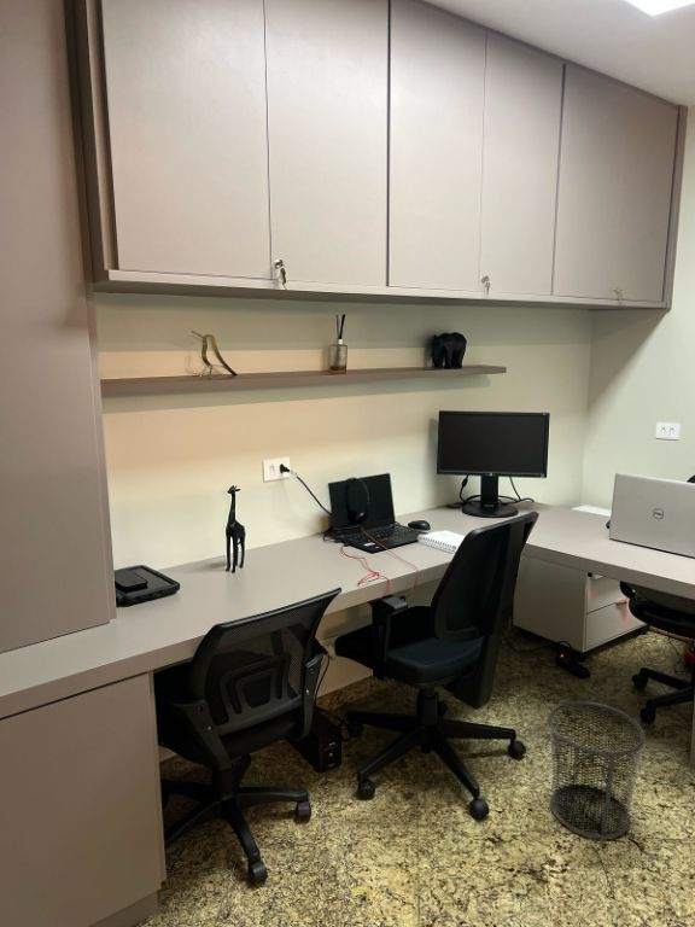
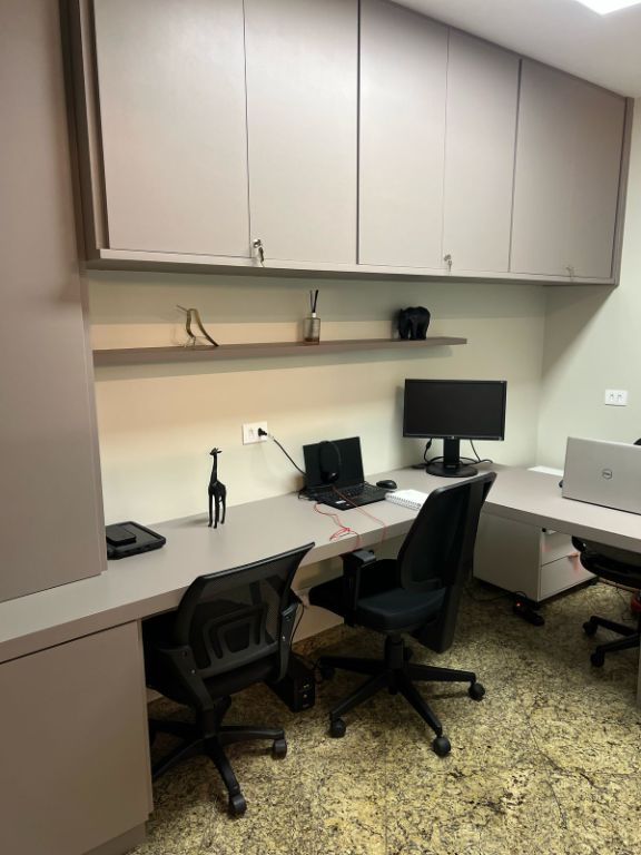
- waste bin (592, 769)
